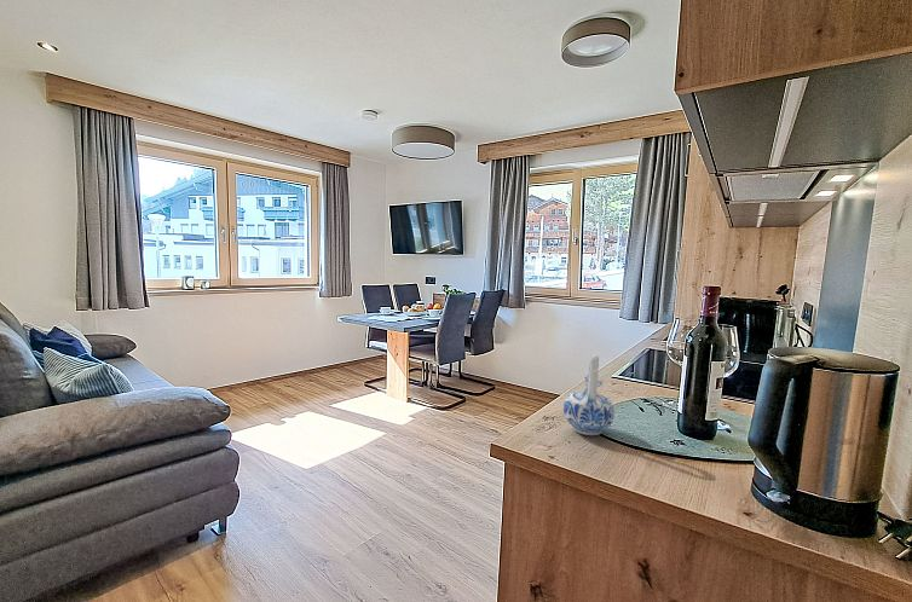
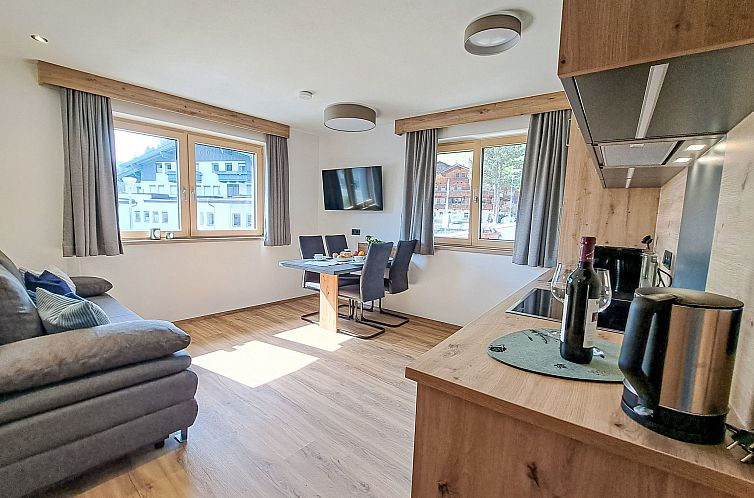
- ceramic pitcher (589, 390)
